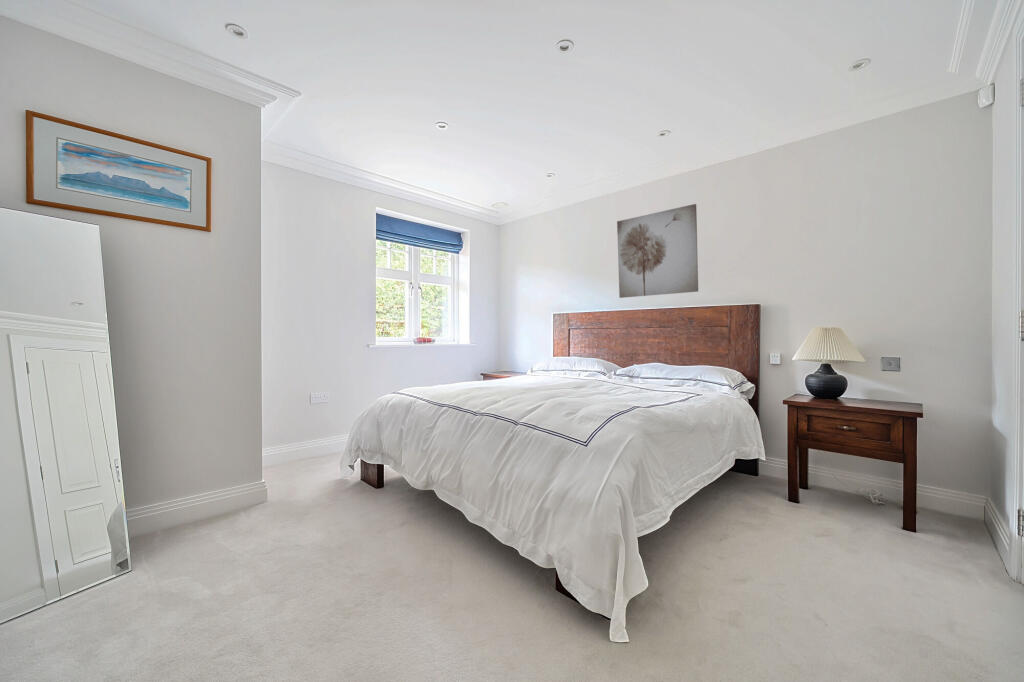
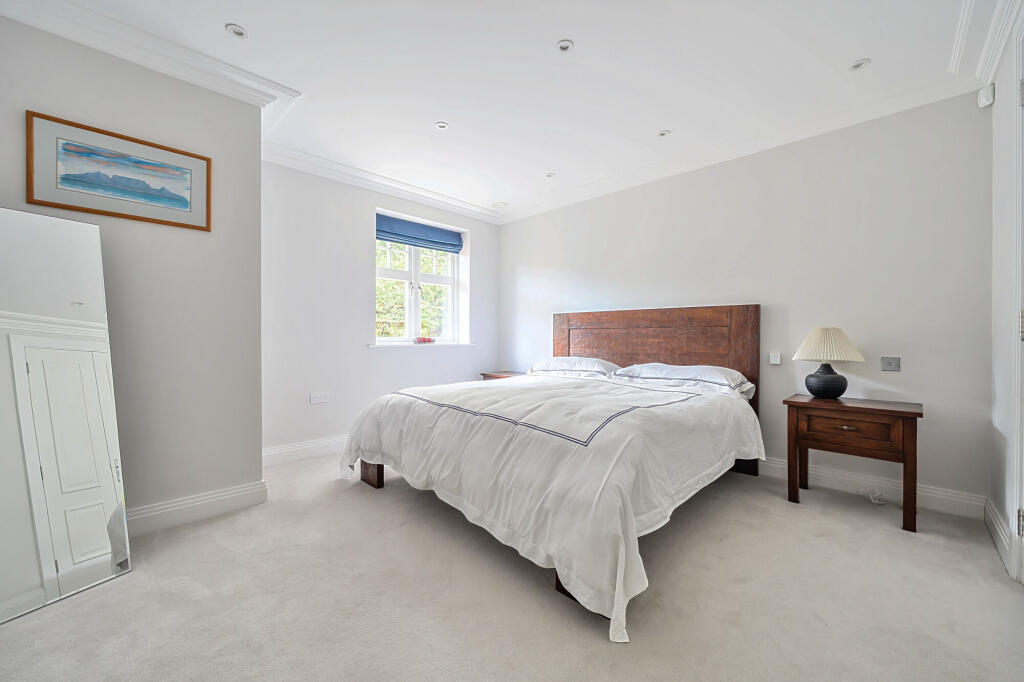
- wall art (655, 254)
